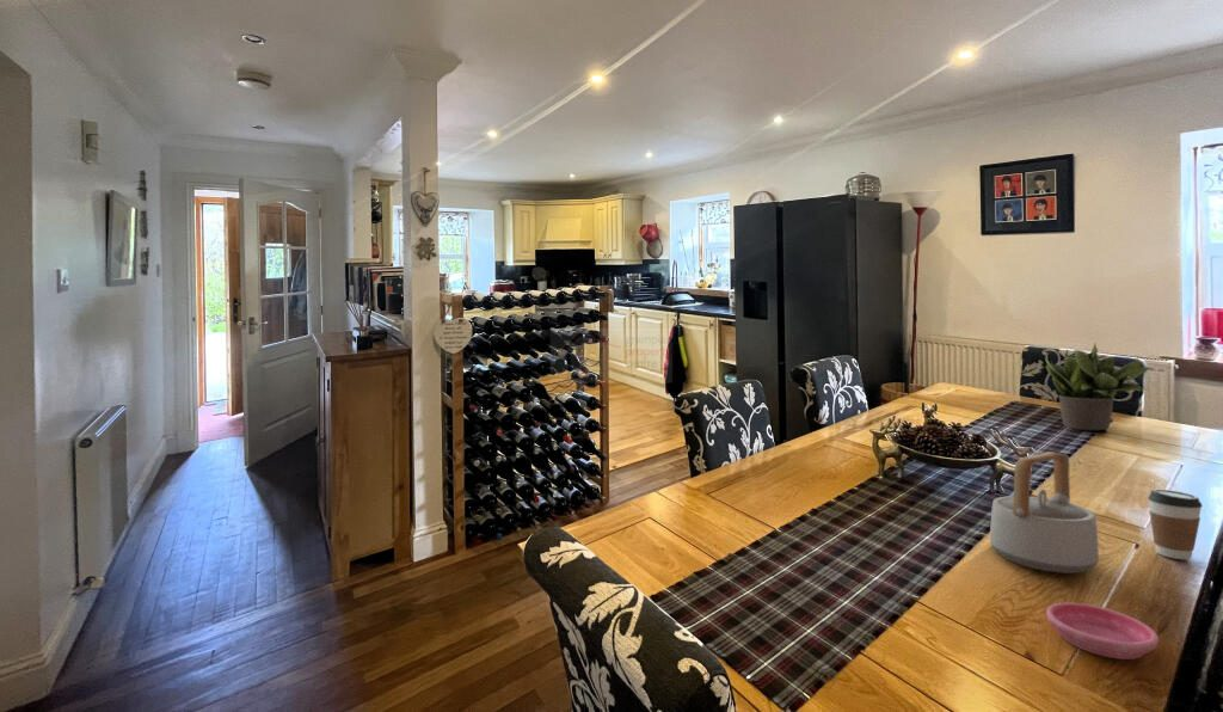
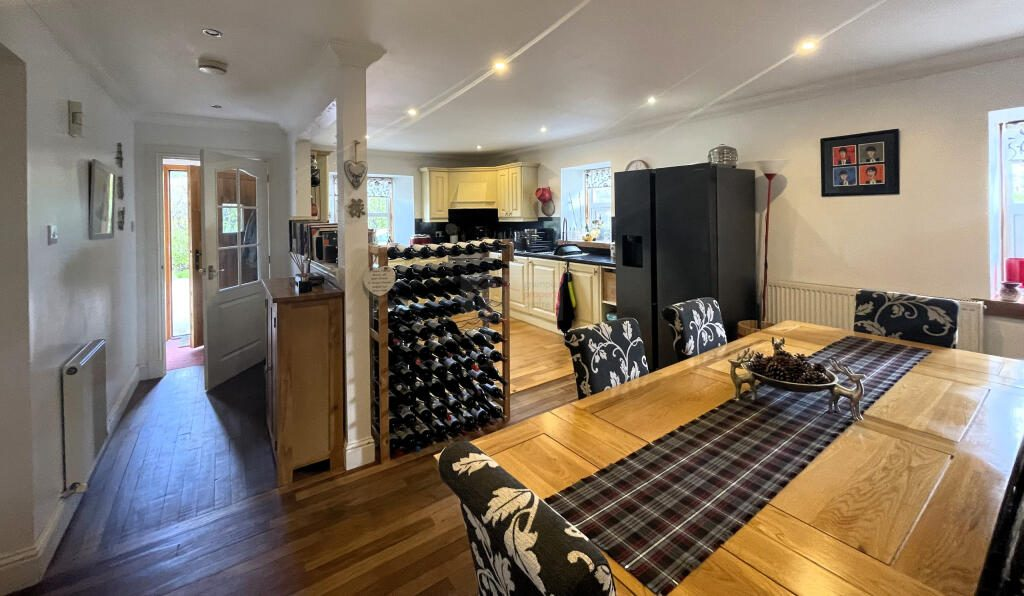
- coffee cup (1173, 523)
- teapot (1046, 505)
- potted plant (1096, 386)
- saucer (1099, 631)
